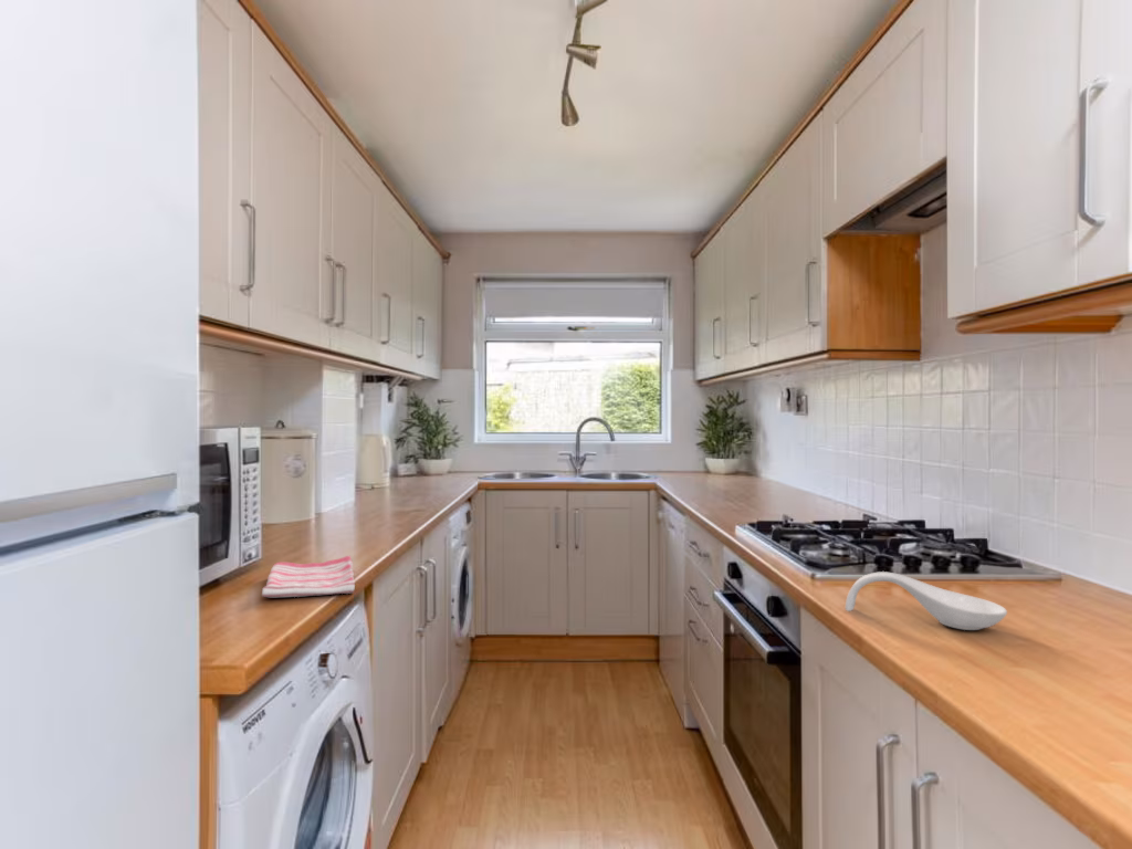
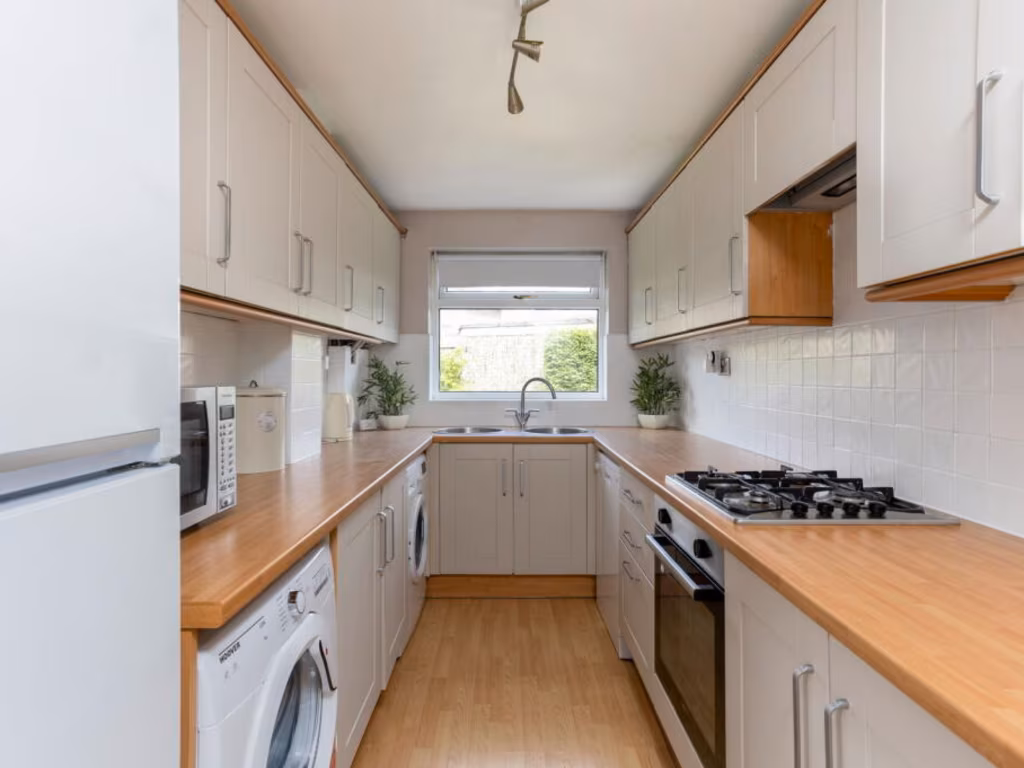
- dish towel (311, 575)
- spoon rest (922, 598)
